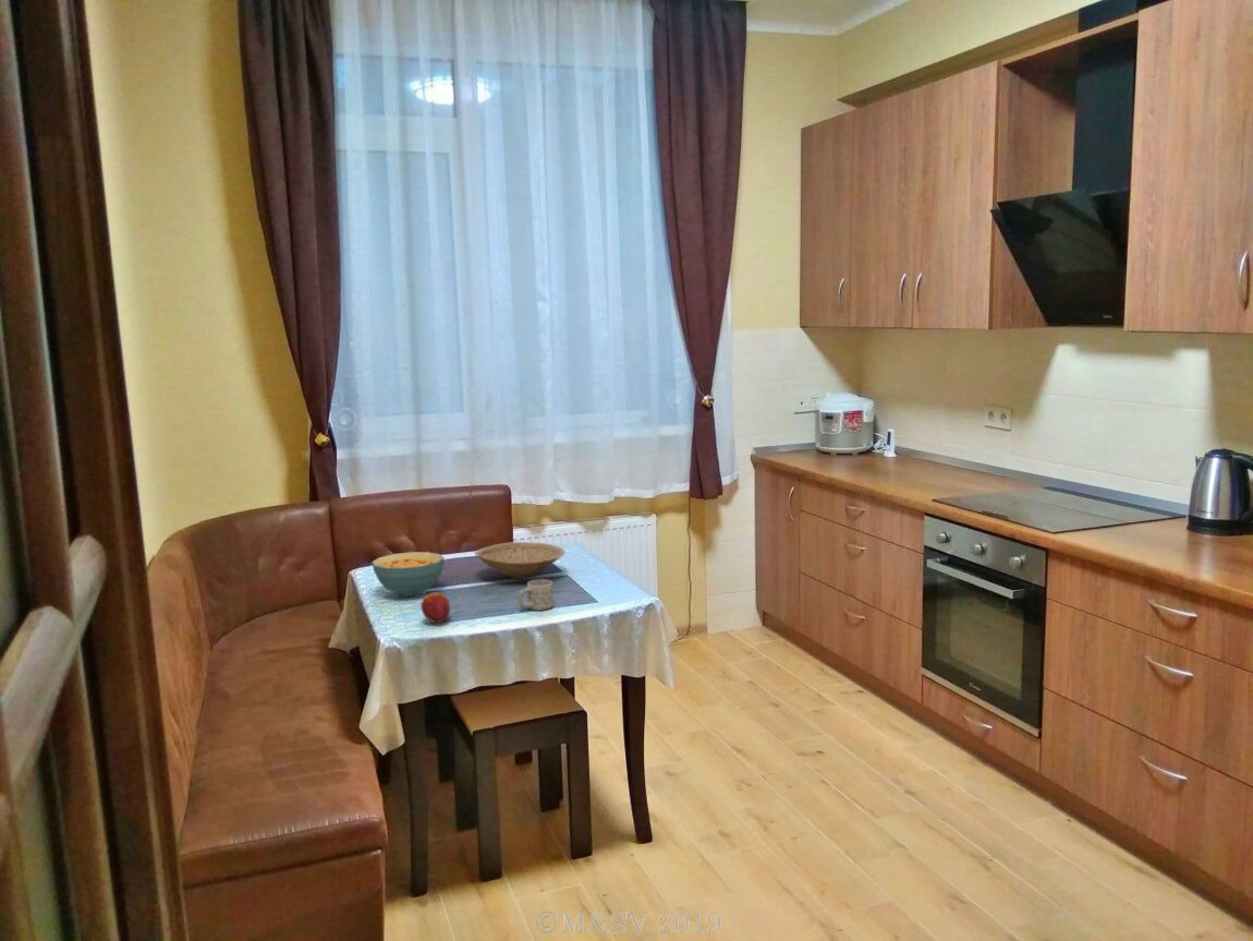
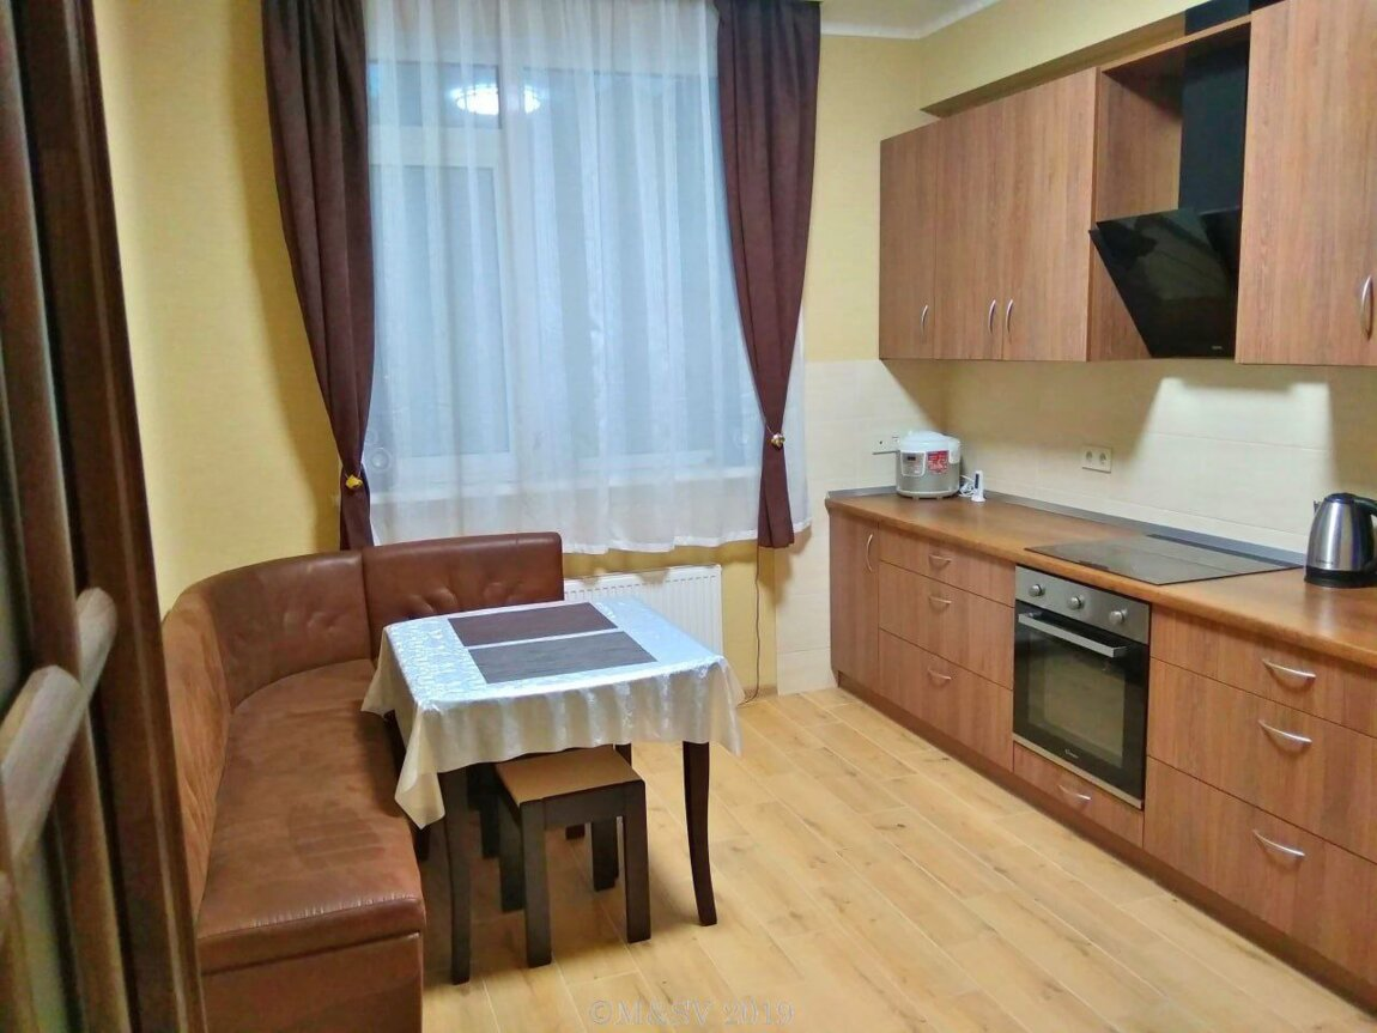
- fruit (435, 606)
- mug (534, 595)
- bowl (520, 563)
- cereal bowl (409, 576)
